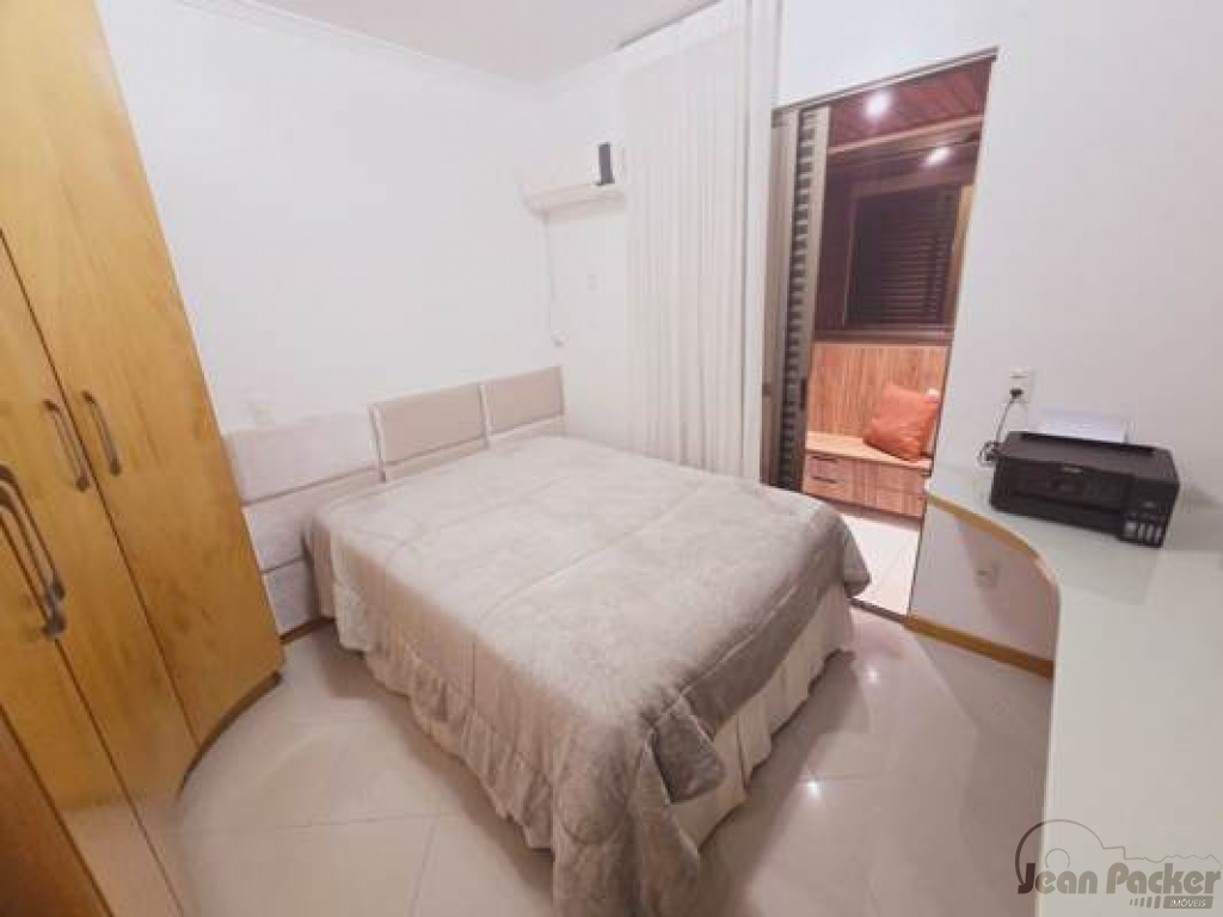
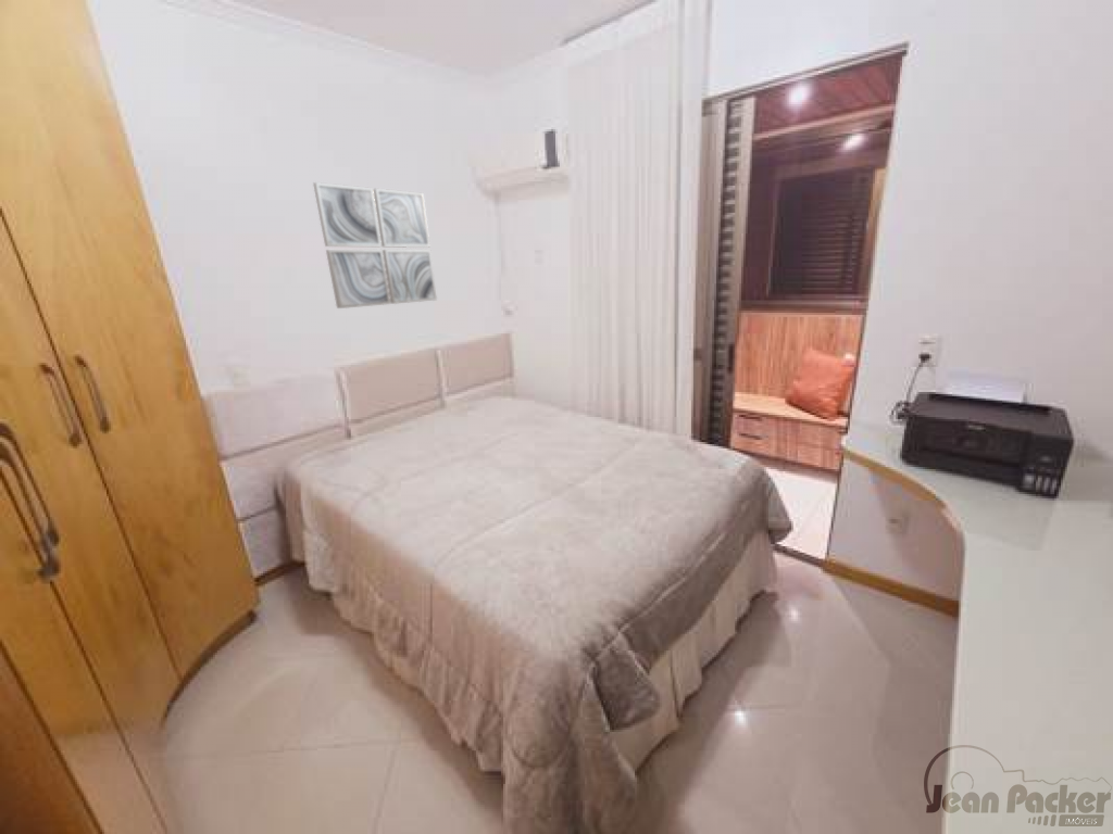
+ wall art (382, 250)
